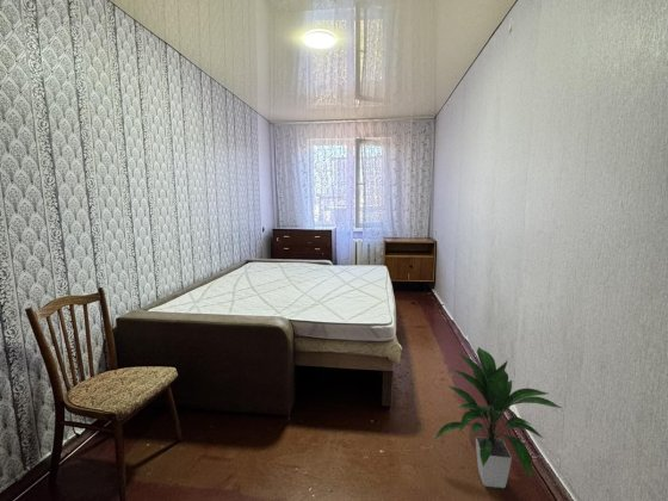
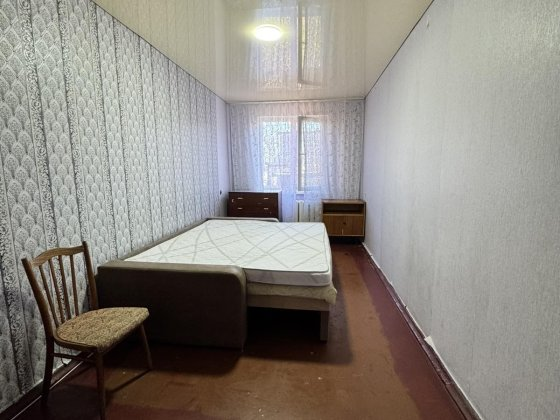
- indoor plant (489, 415)
